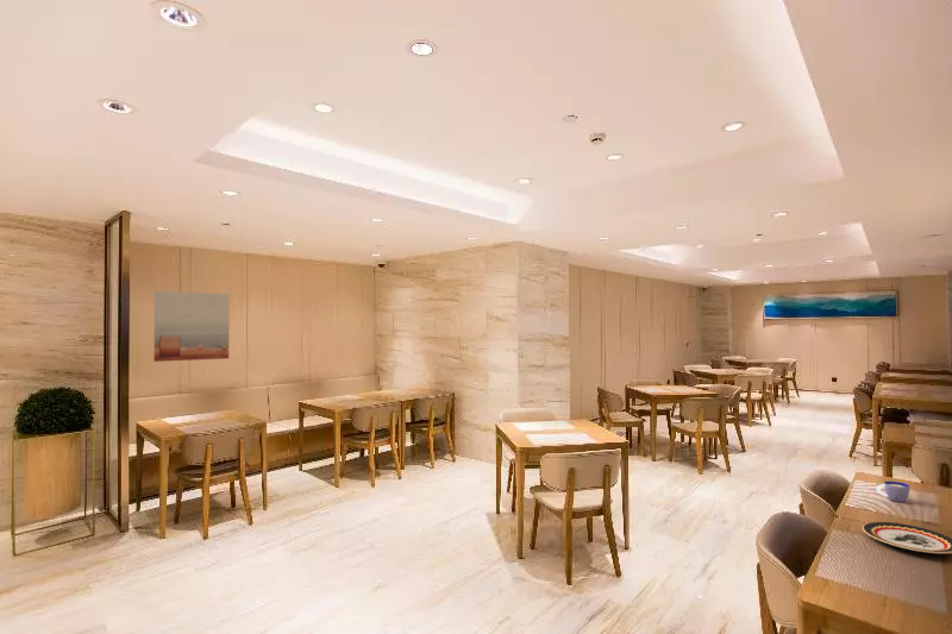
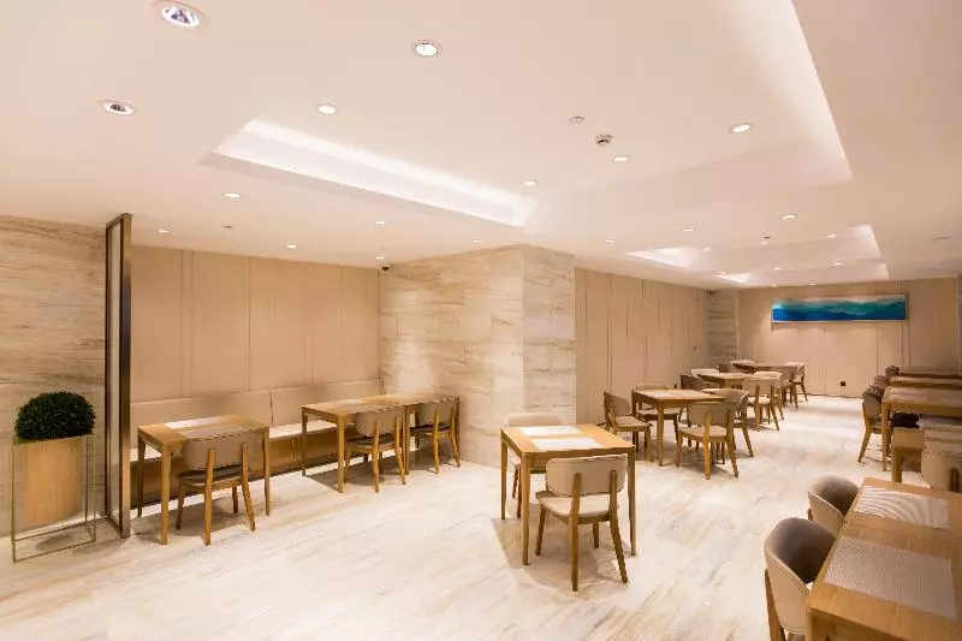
- wall art (193, 326)
- cup (892, 491)
- plate (909, 539)
